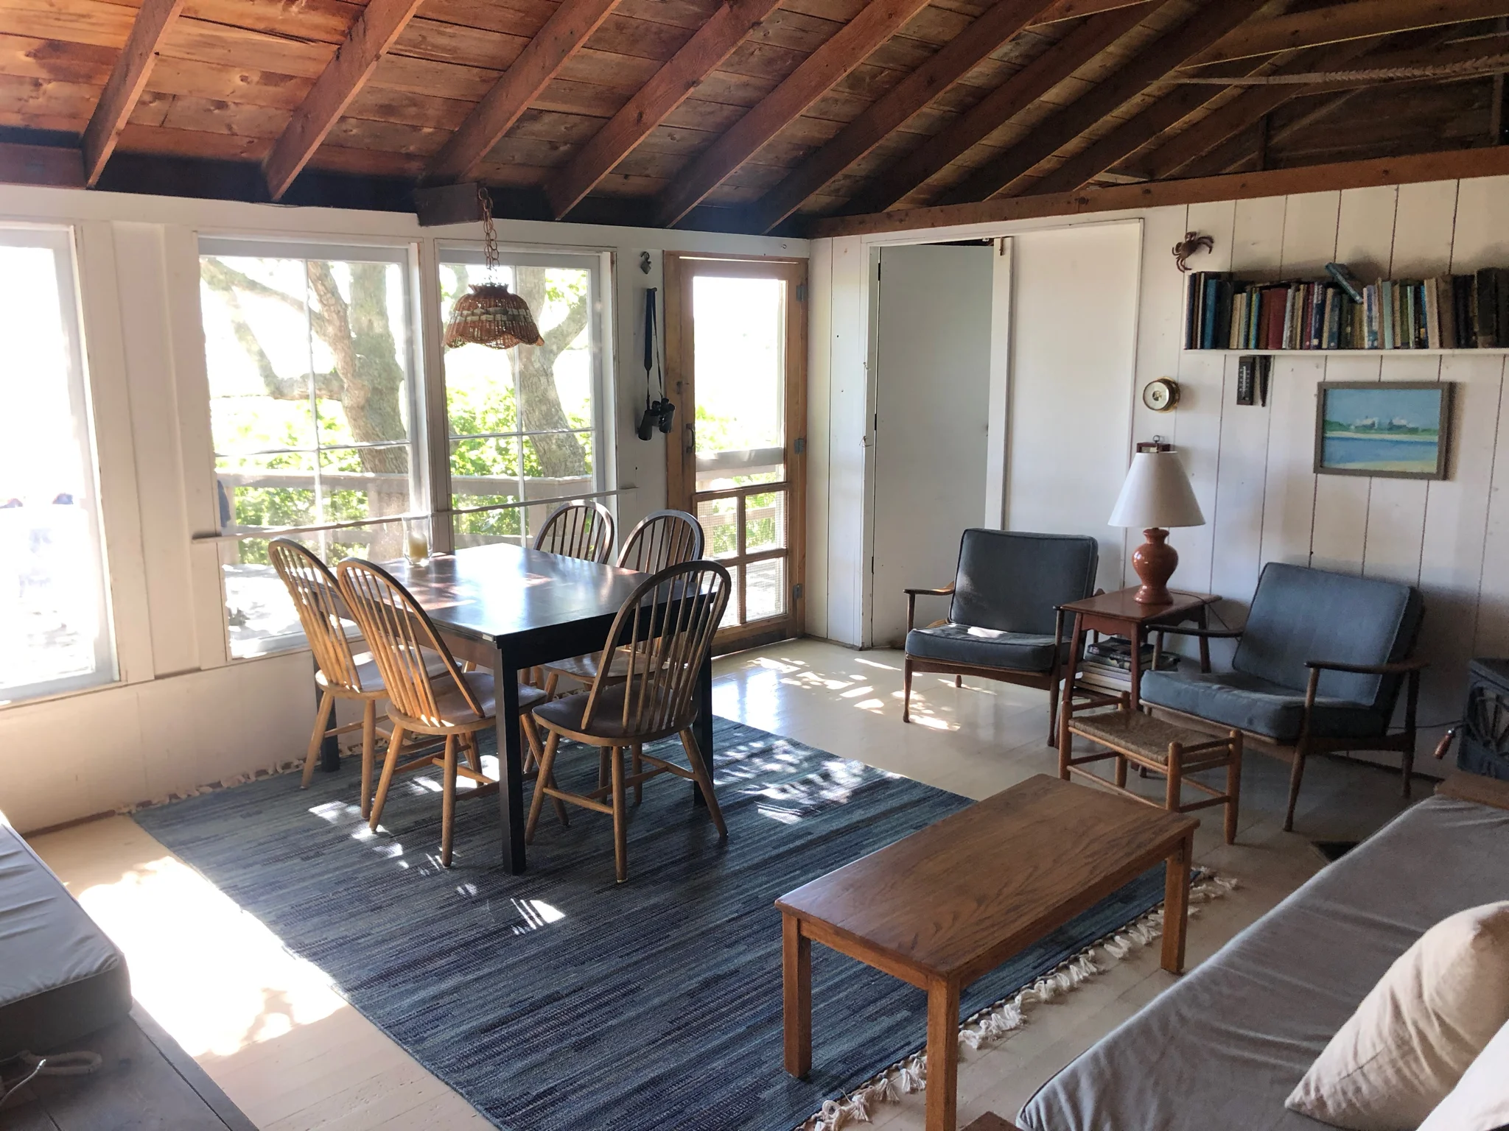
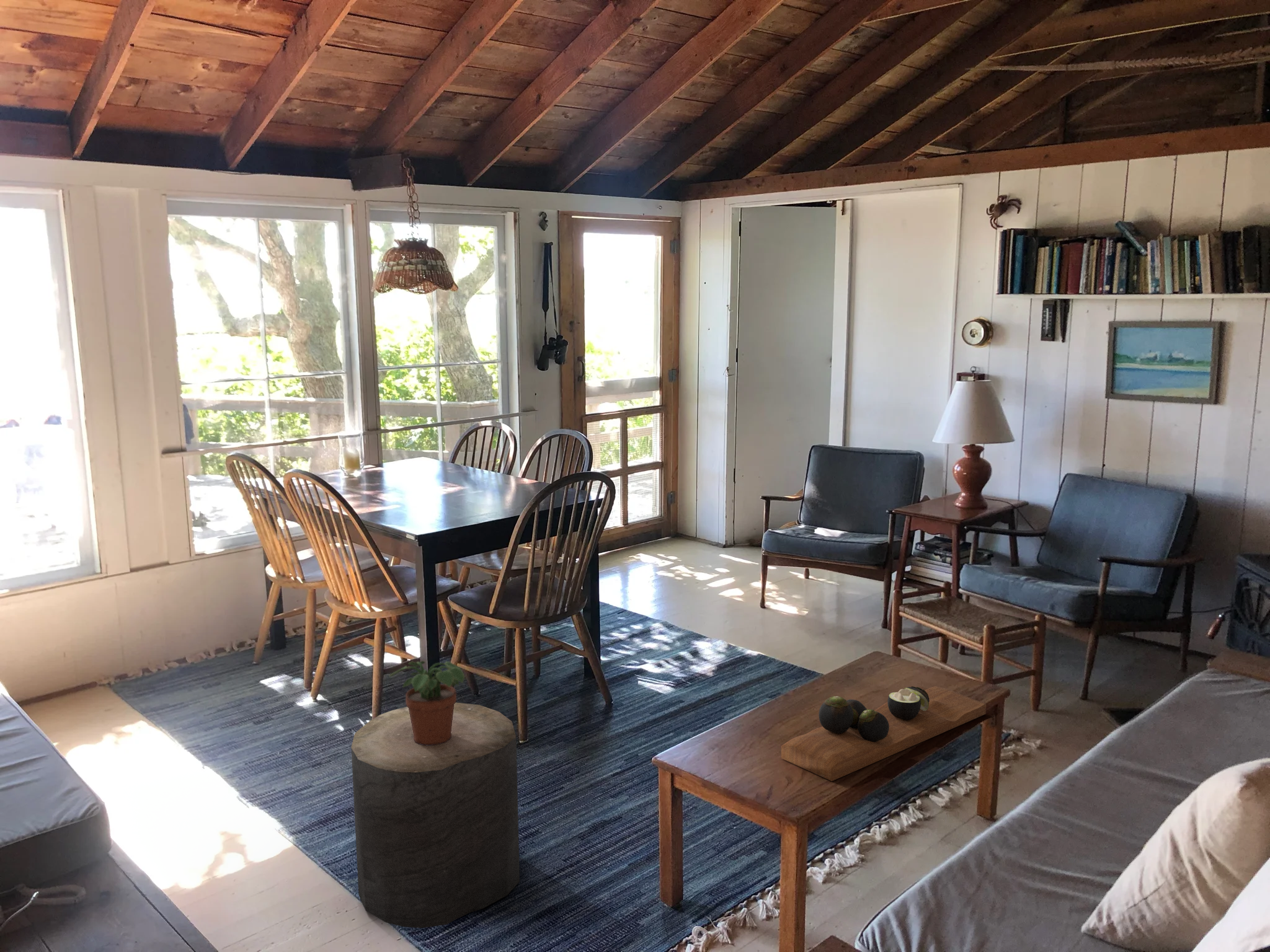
+ potted plant (428, 702)
+ stool (437, 806)
+ decorative tray (889, 708)
